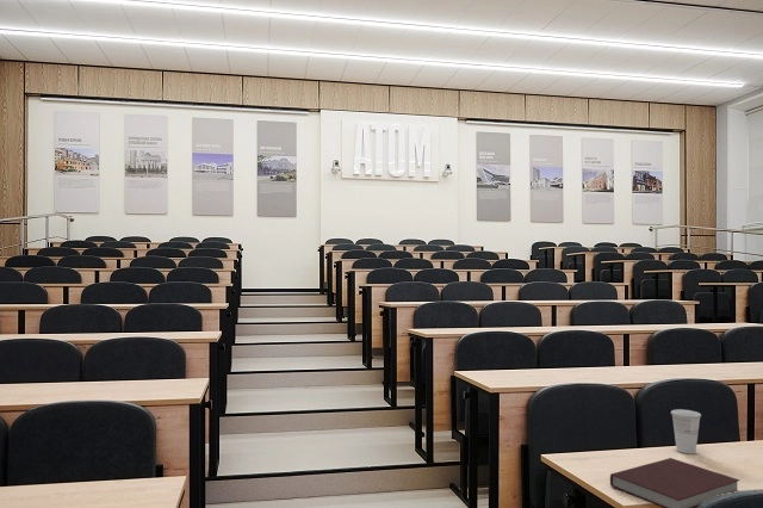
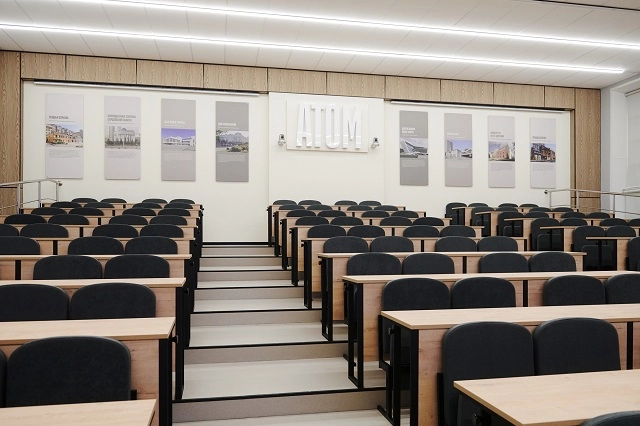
- cup (686, 430)
- notebook (674, 482)
